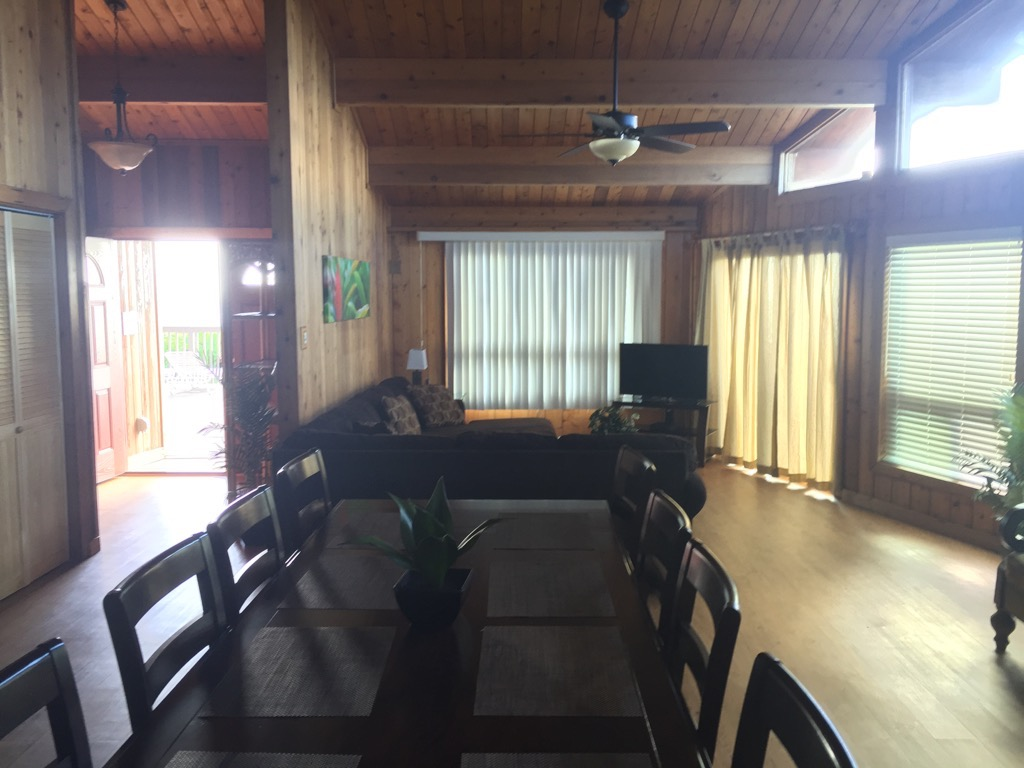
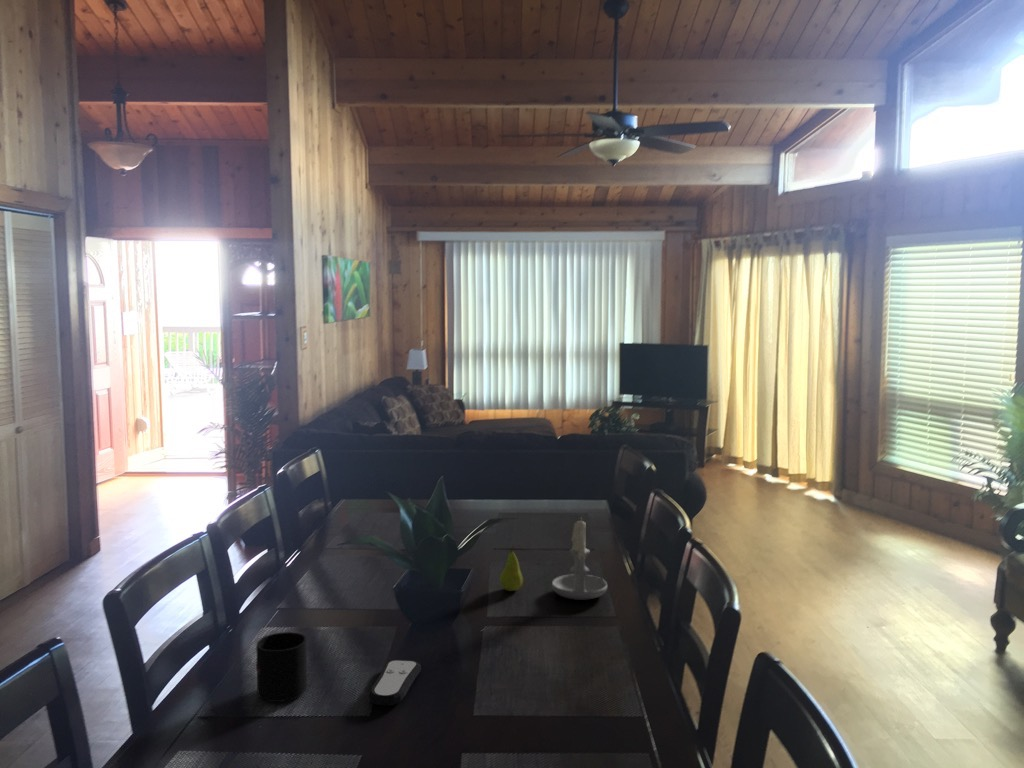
+ mug (286, 663)
+ remote control (394, 681)
+ candle (579, 556)
+ fruit (511, 567)
